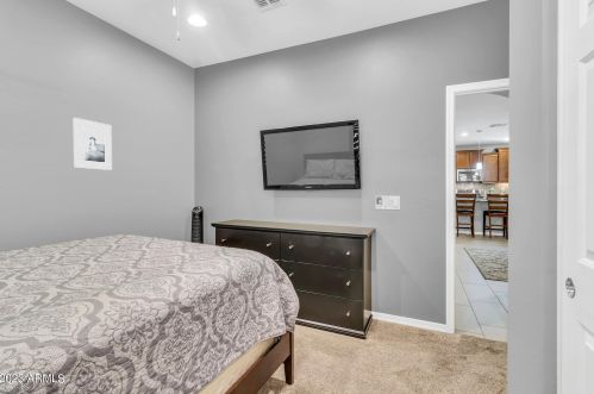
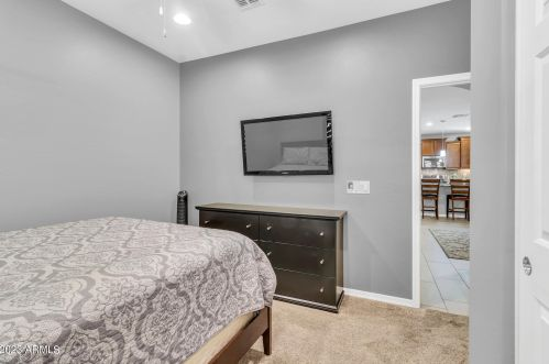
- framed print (93, 145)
